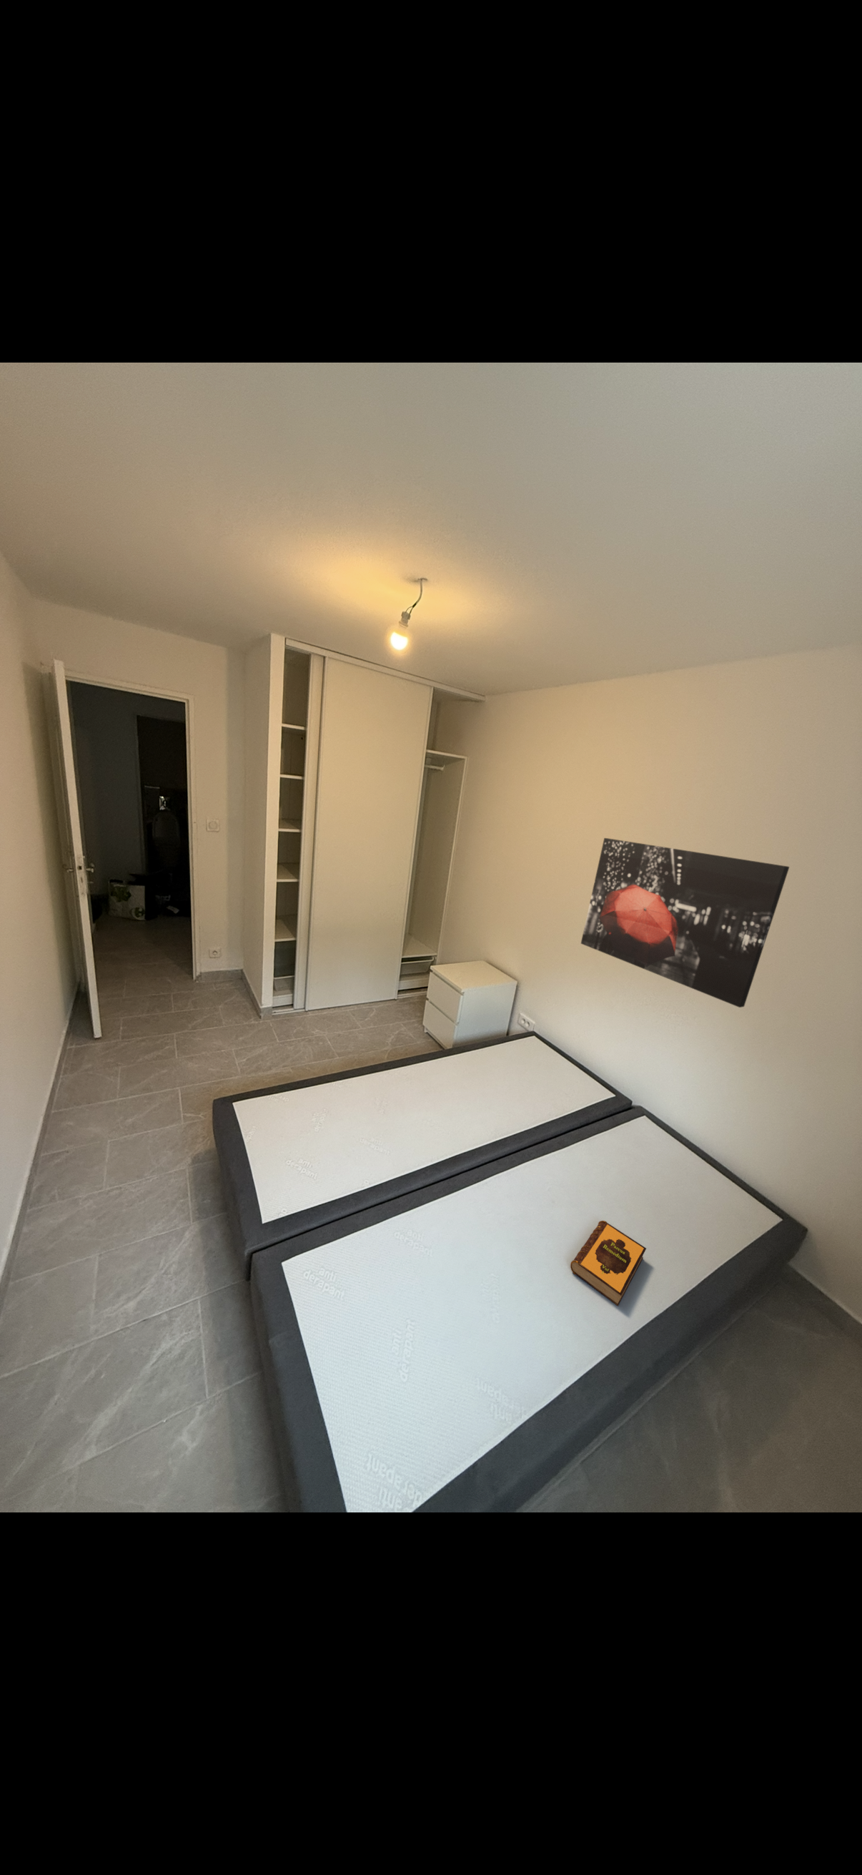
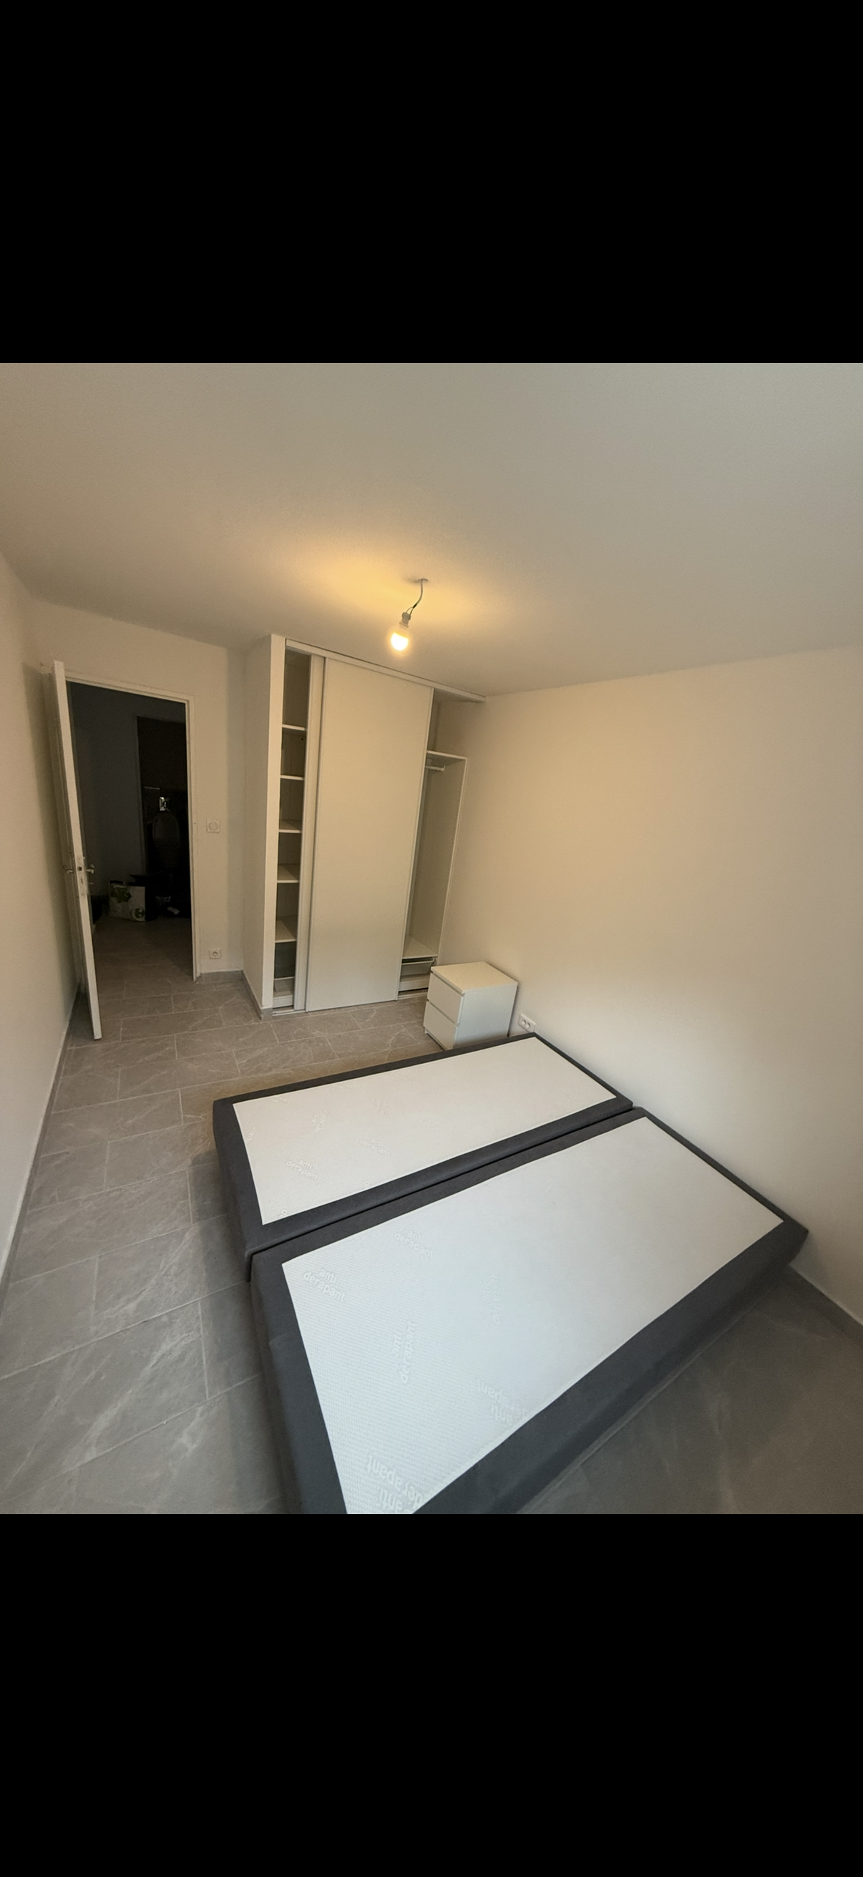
- hardback book (609, 1258)
- wall art (666, 911)
